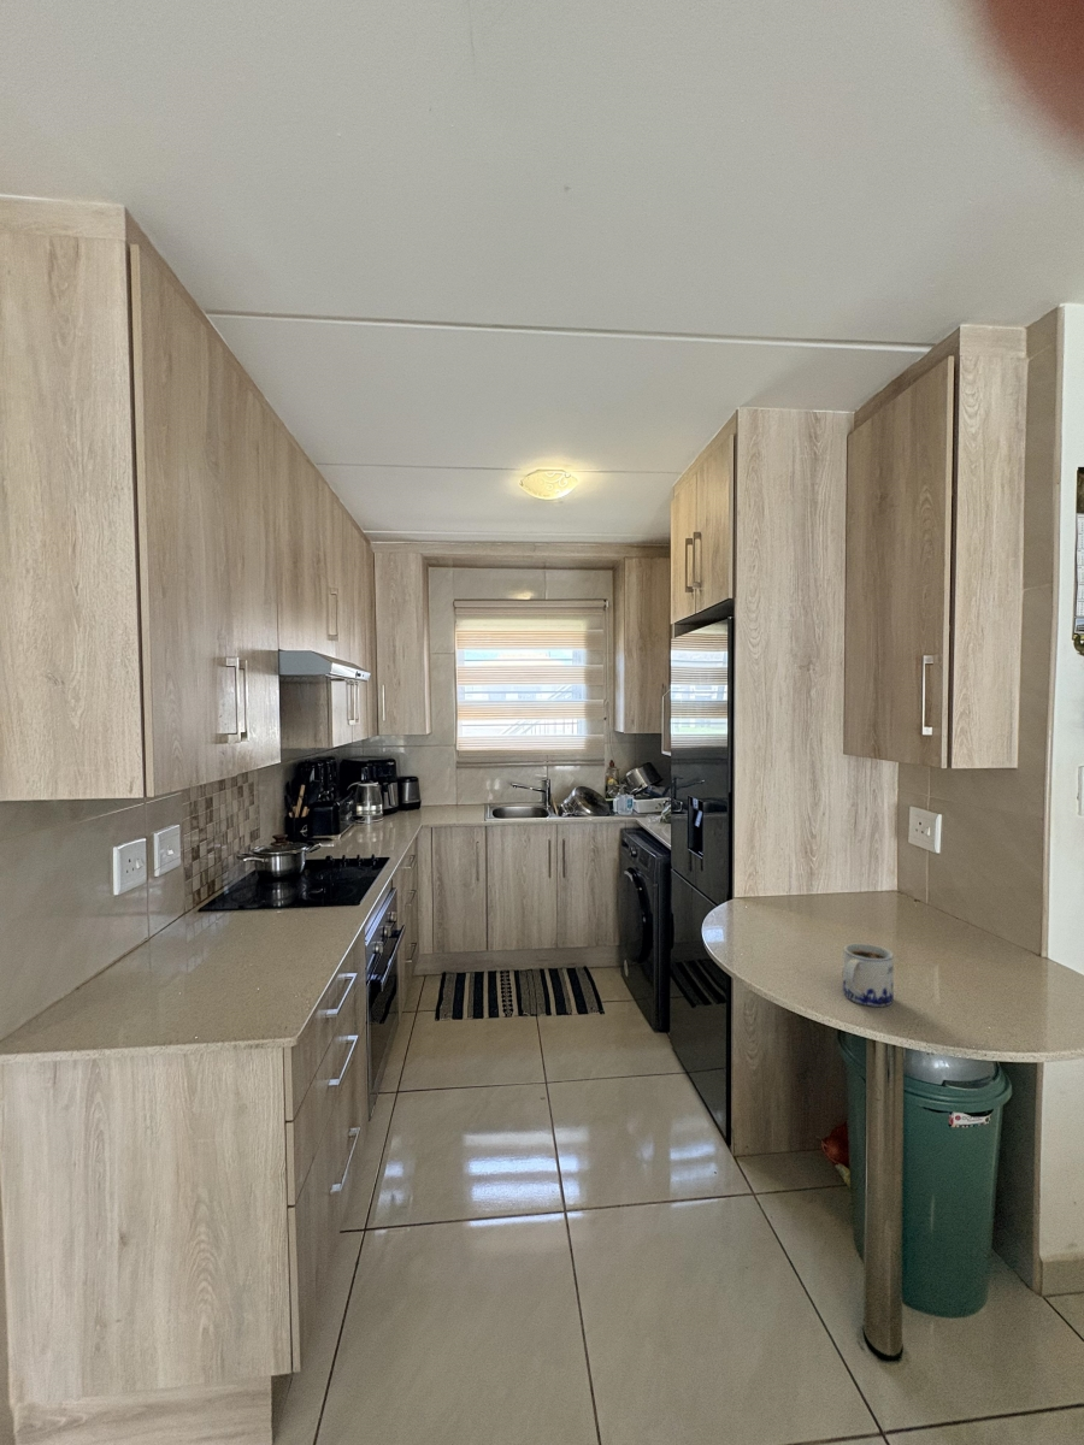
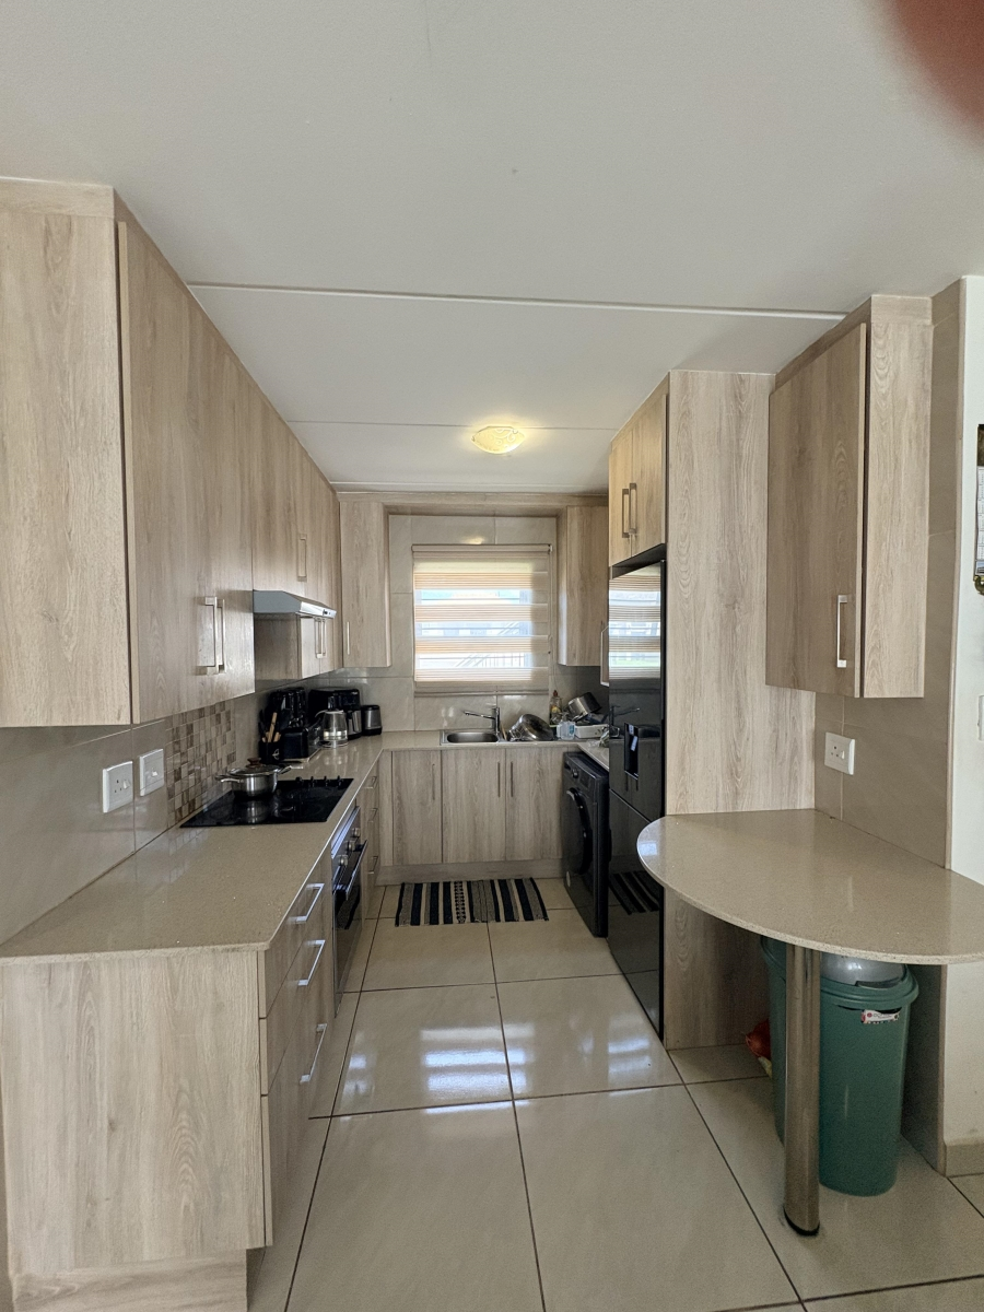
- mug (865, 975)
